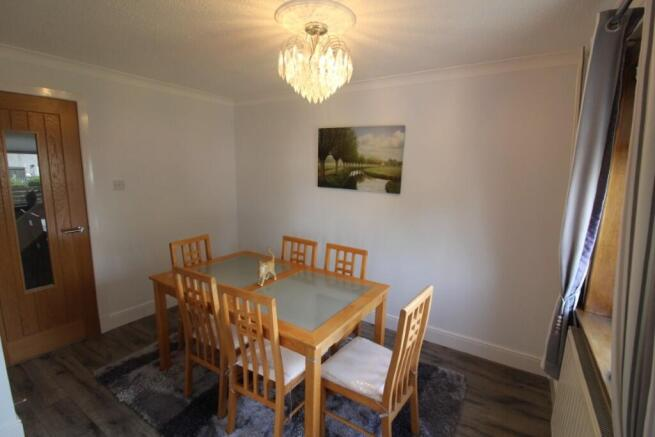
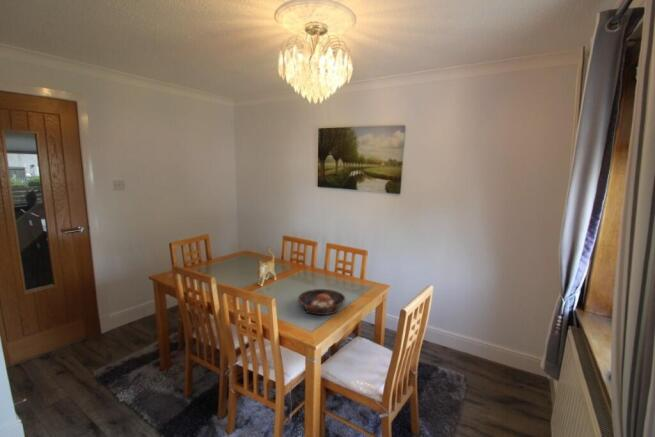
+ bowl (321, 301)
